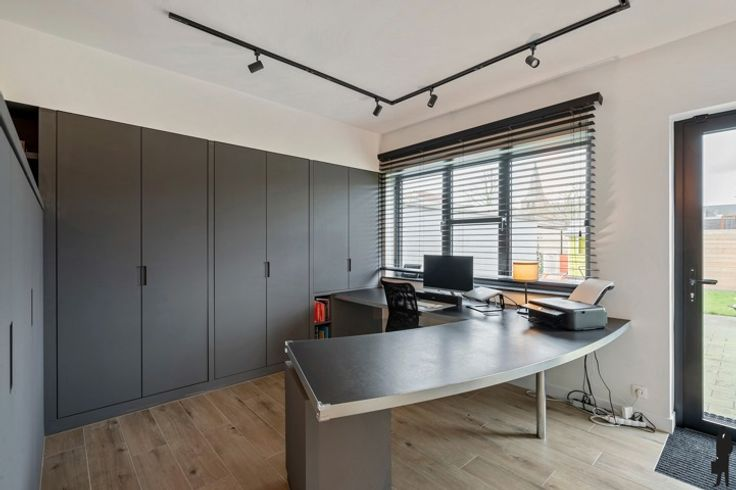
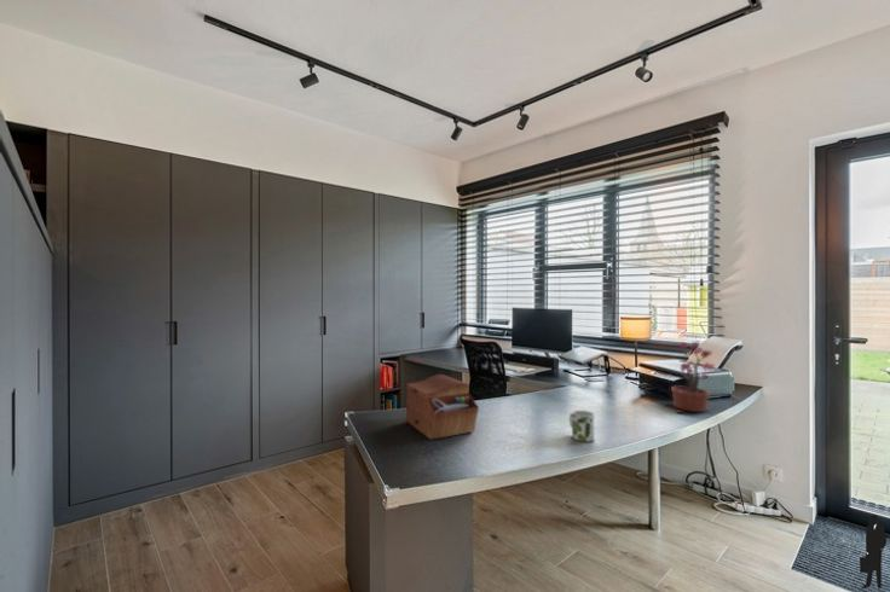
+ sewing box (439, 405)
+ potted plant (687, 372)
+ mug (579, 423)
